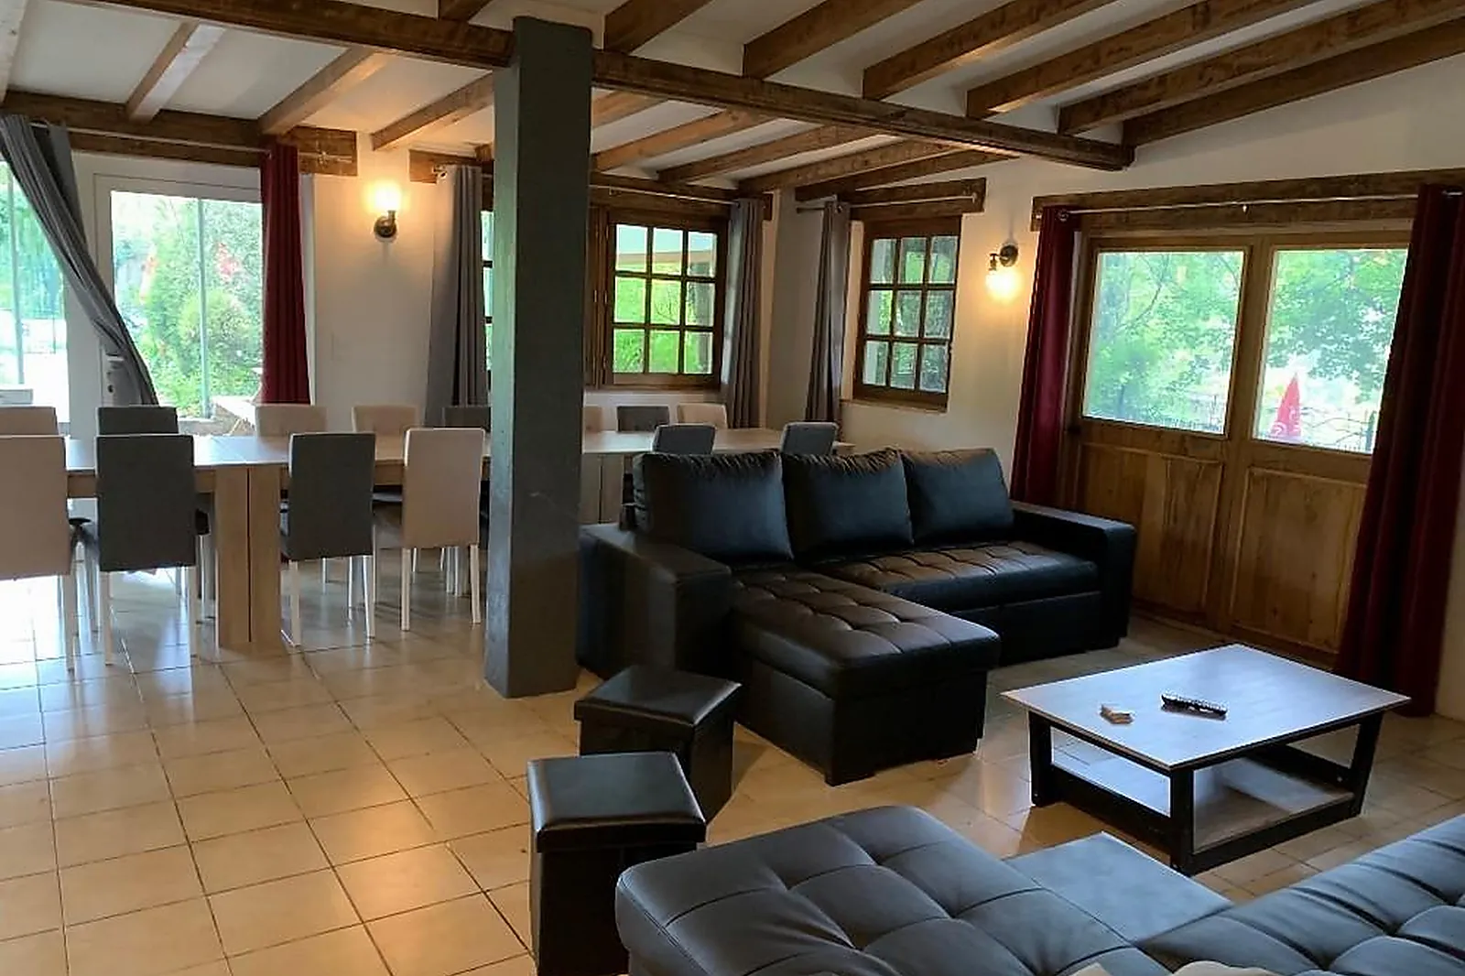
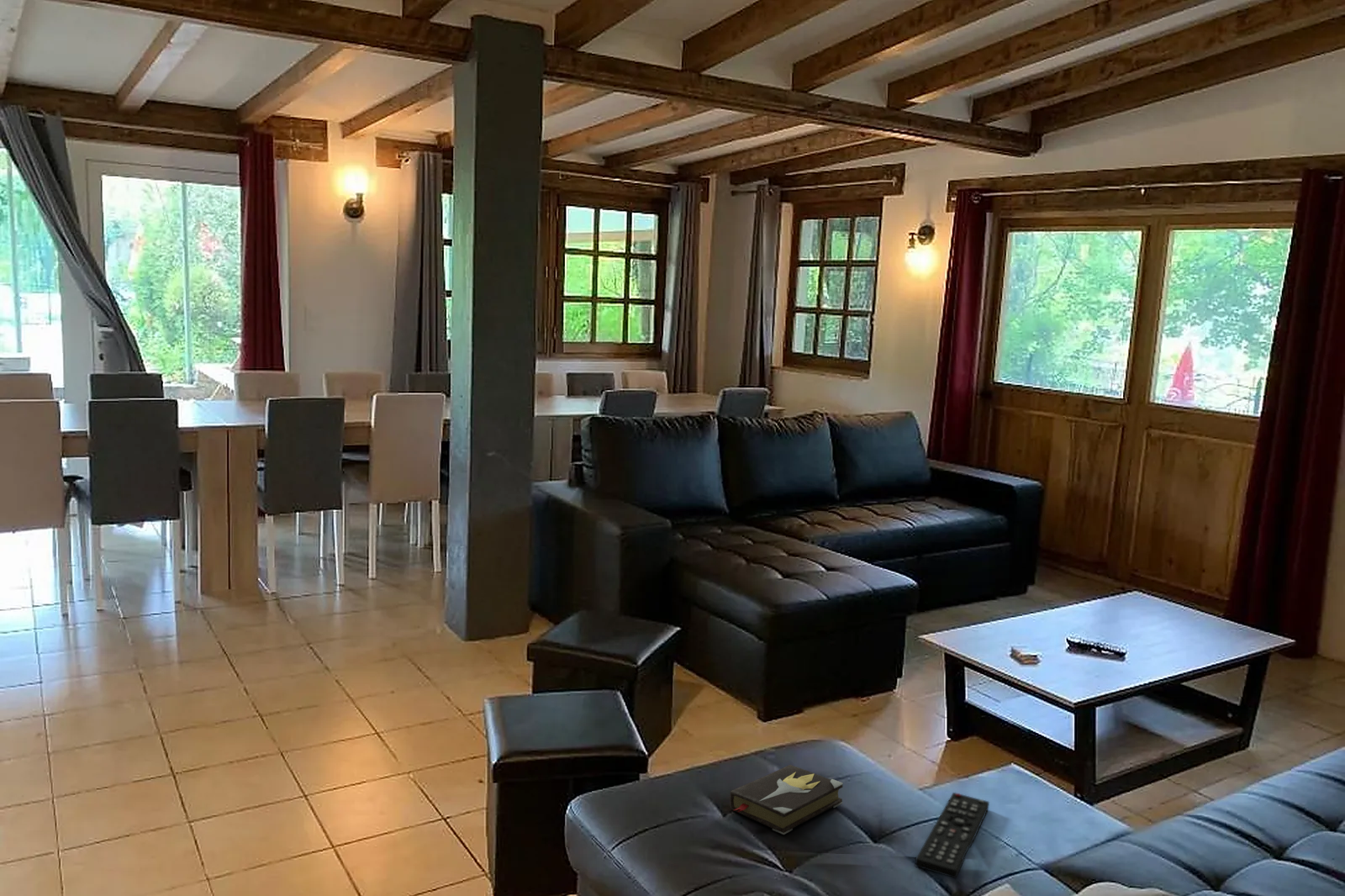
+ remote control (954, 830)
+ hardback book (787, 795)
